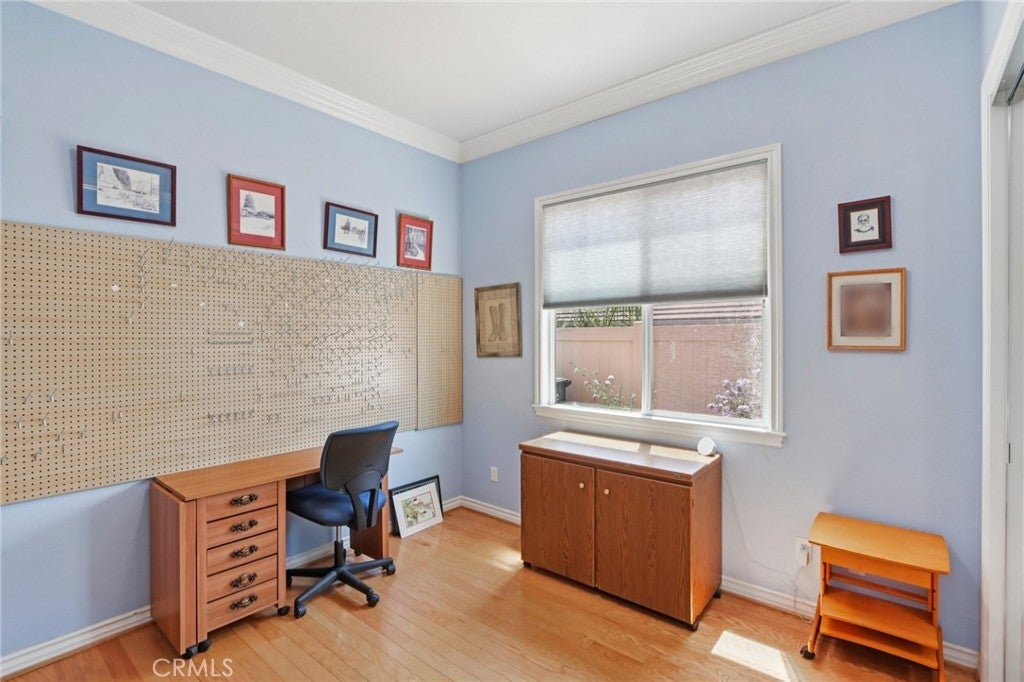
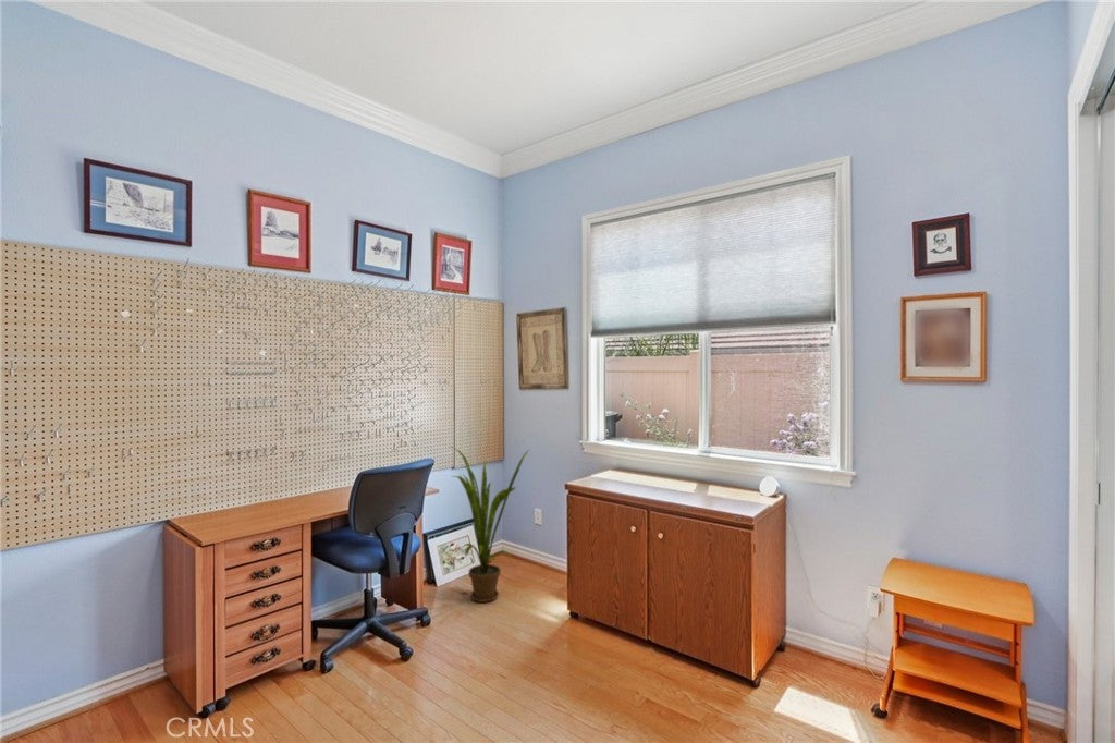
+ house plant (477, 523)
